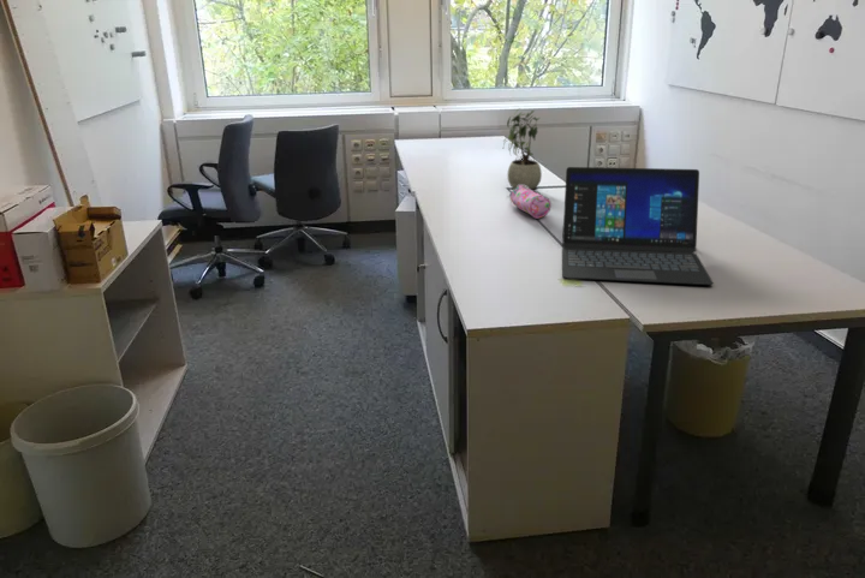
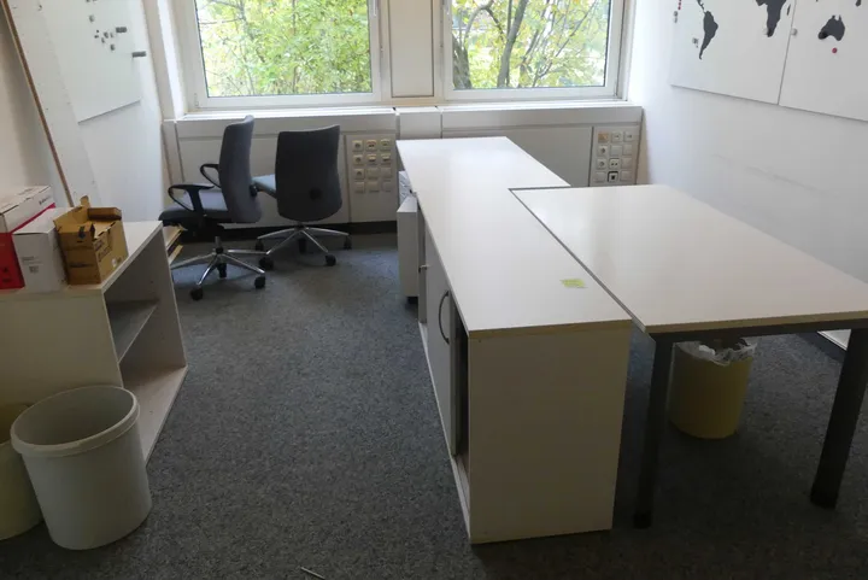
- potted plant (521, 151)
- laptop (633, 221)
- pencil case (529, 201)
